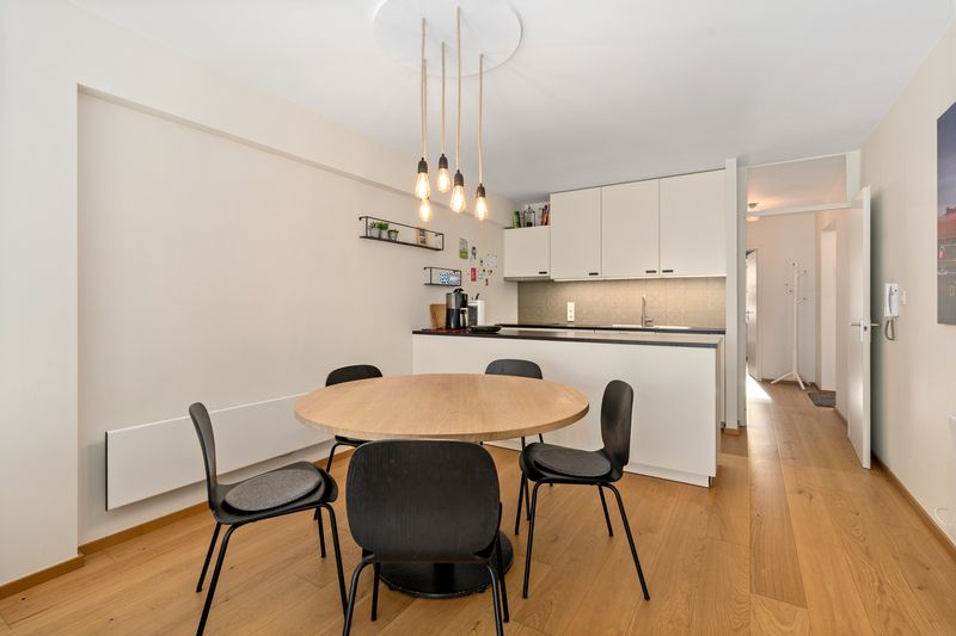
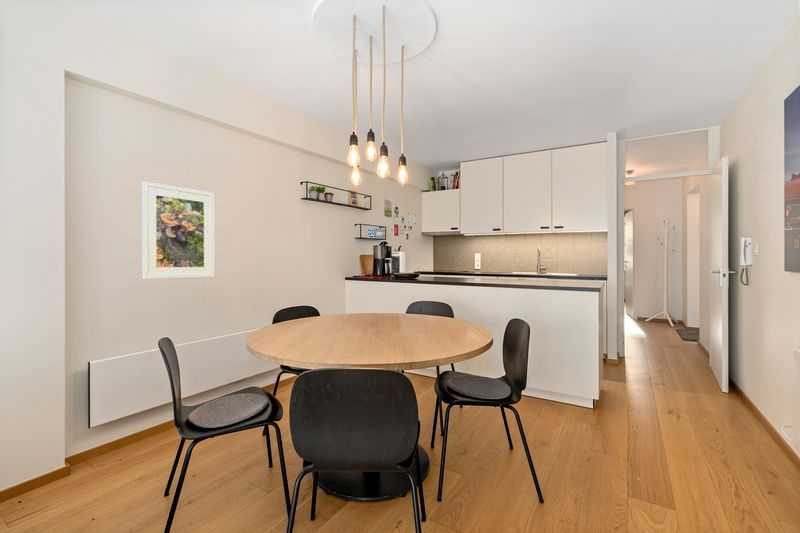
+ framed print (180, 233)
